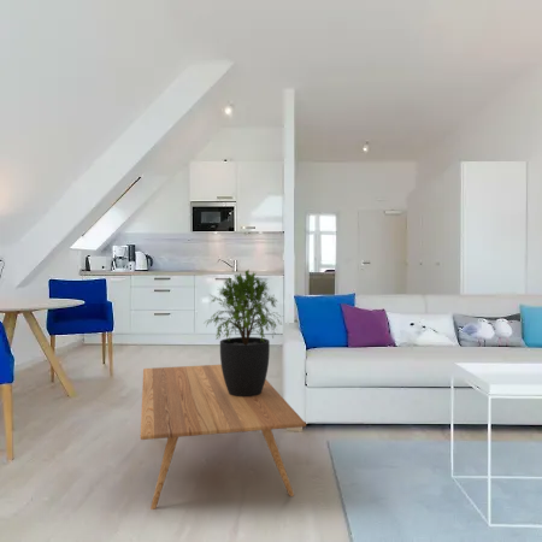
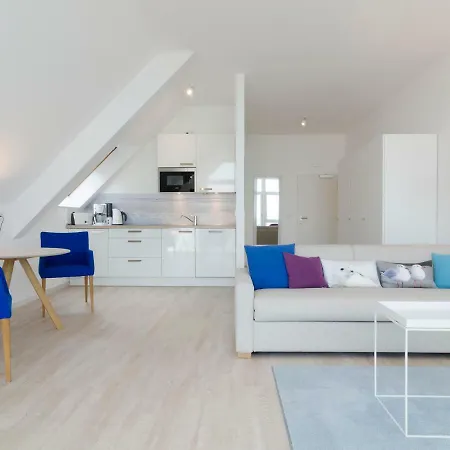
- coffee table (210, 424)
- potted plant (247, 331)
